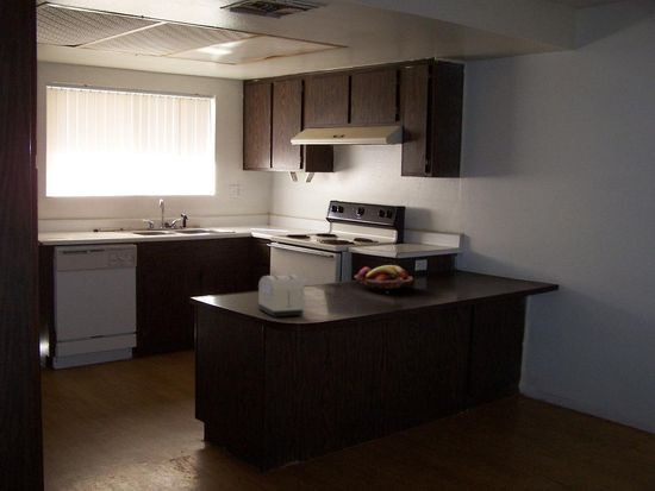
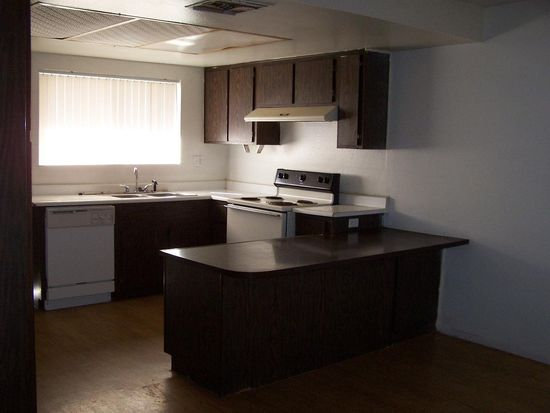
- toaster (289, 294)
- fruit basket (383, 276)
